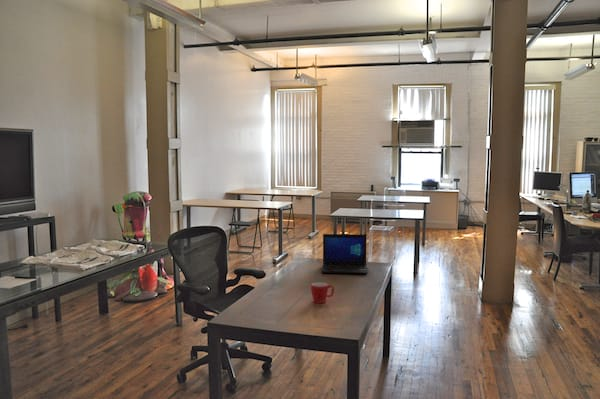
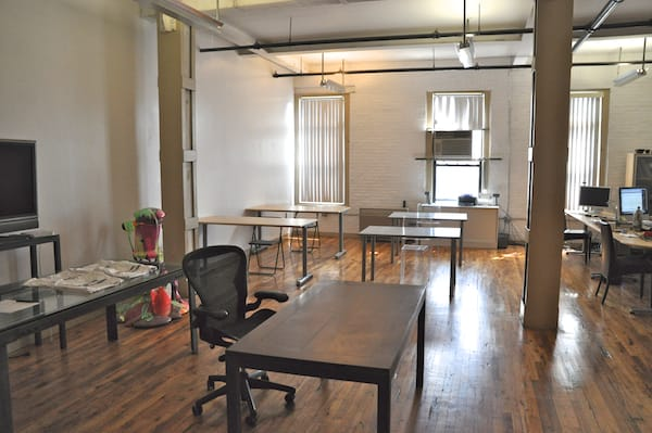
- laptop (344, 253)
- mug (322, 292)
